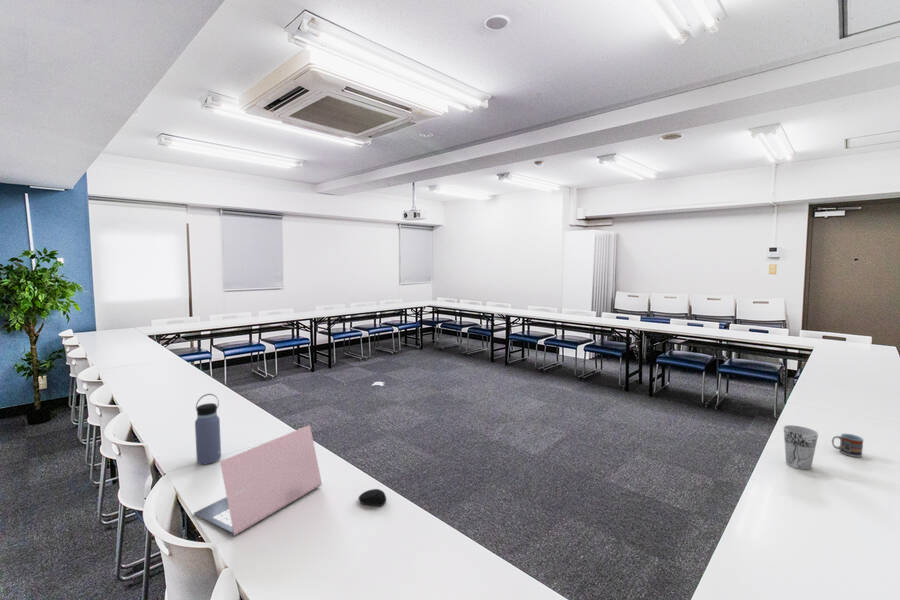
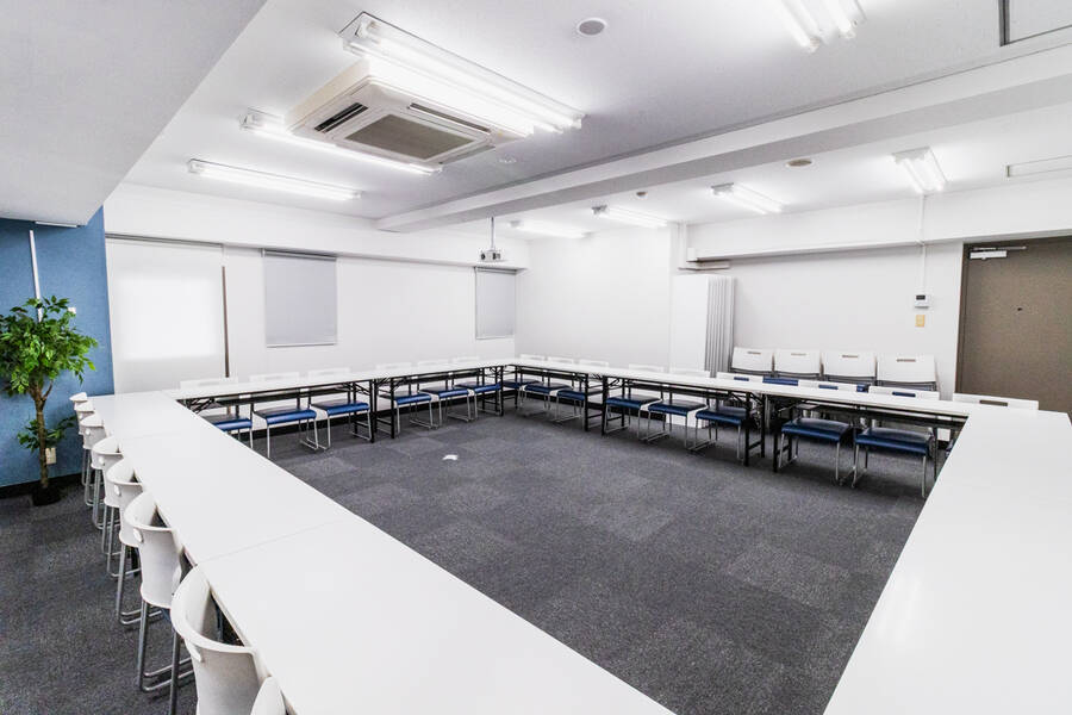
- computer mouse (372, 496)
- cup (799, 447)
- laptop (260, 469)
- cup (847, 444)
- water bottle (208, 428)
